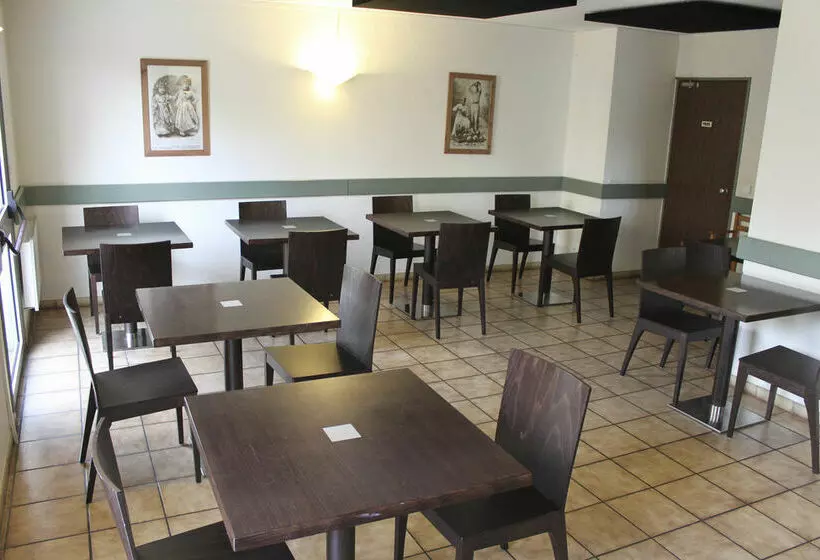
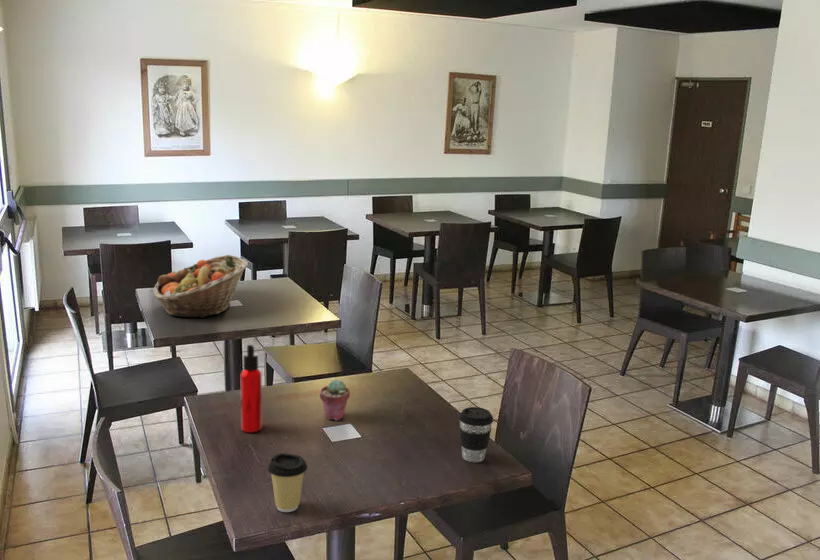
+ fruit basket (200, 284)
+ water bottle (251, 386)
+ coffee cup (474, 435)
+ potted succulent (334, 398)
+ coffee cup (287, 483)
